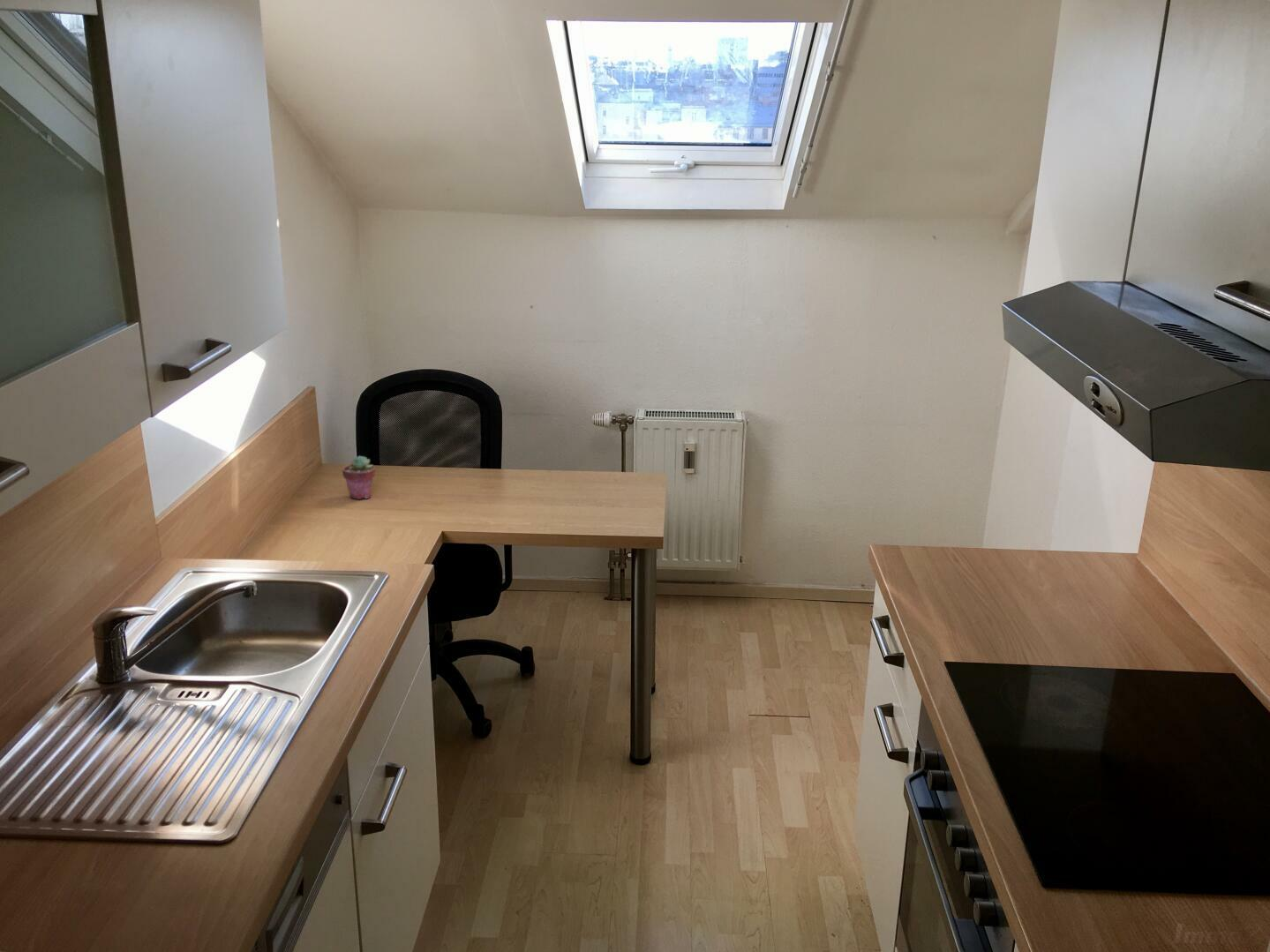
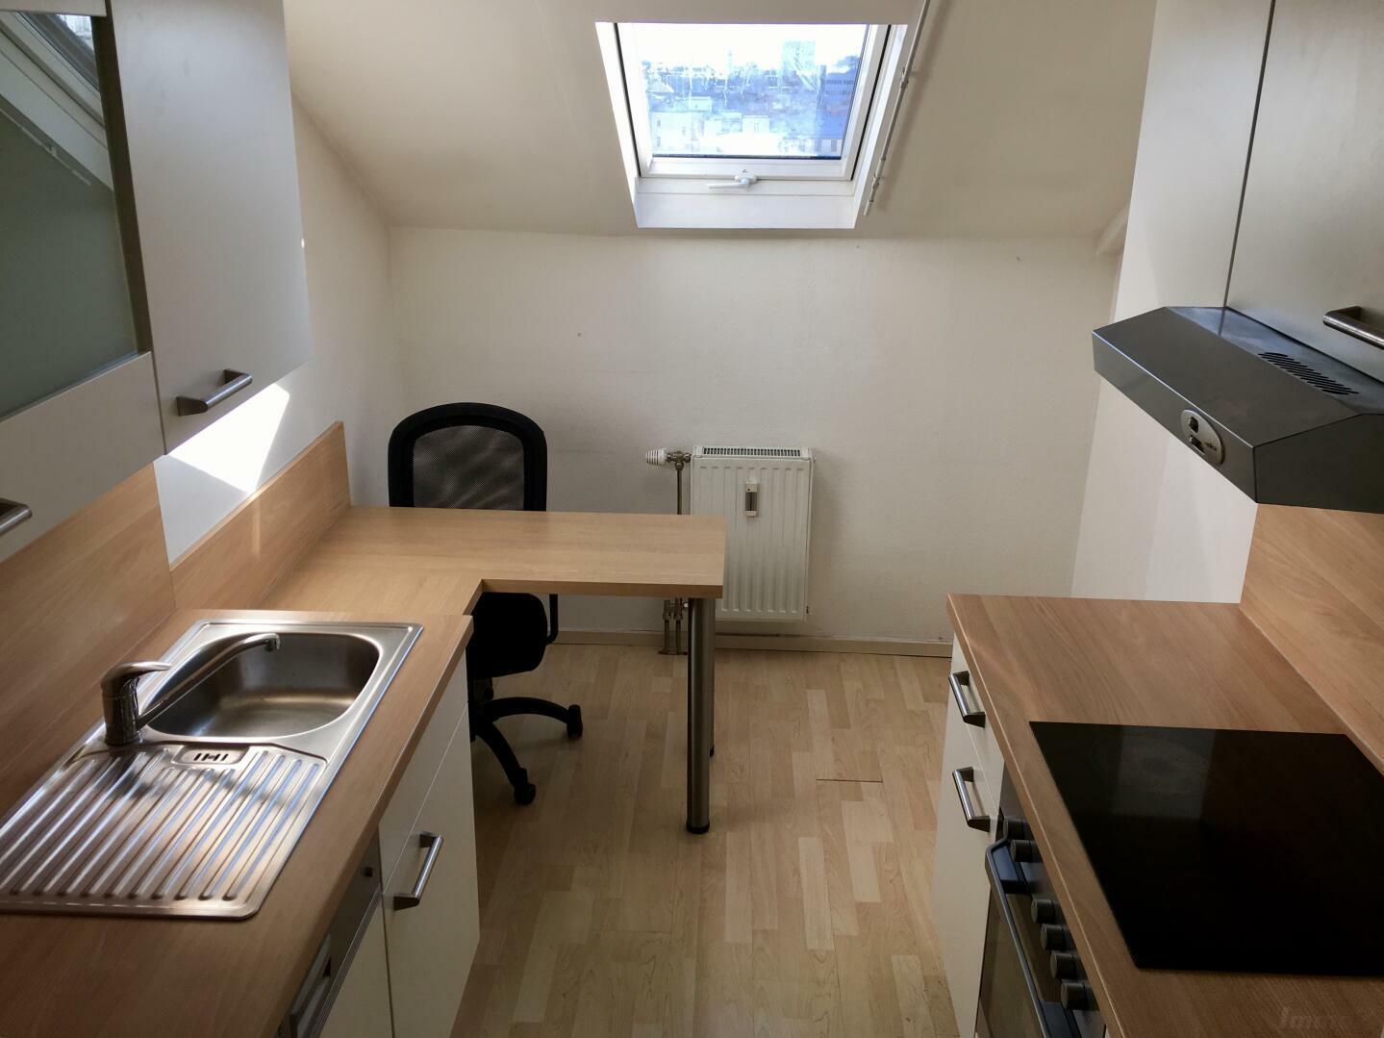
- potted succulent (359, 476)
